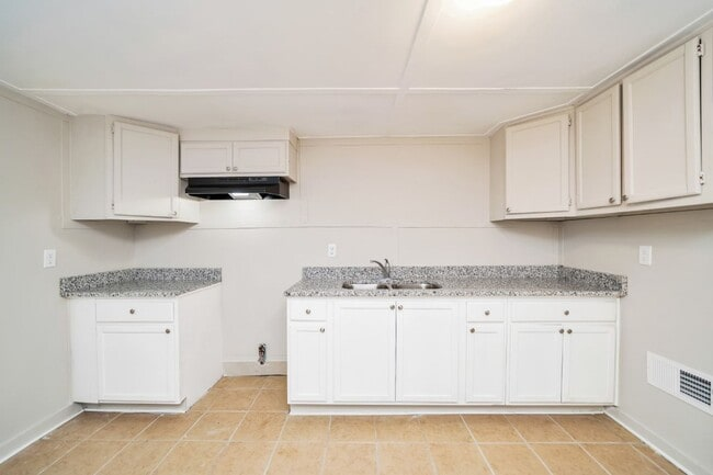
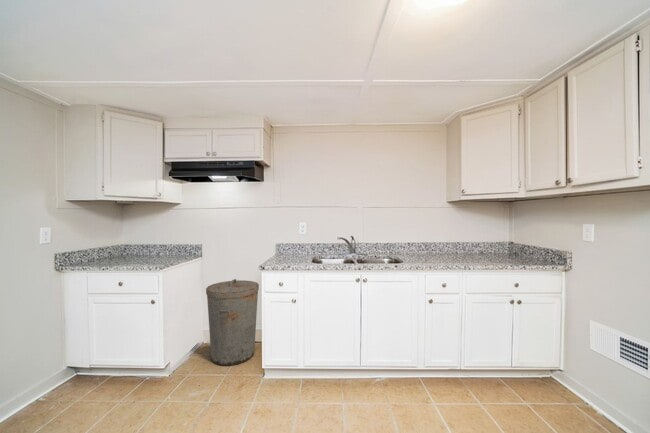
+ trash can (233, 317)
